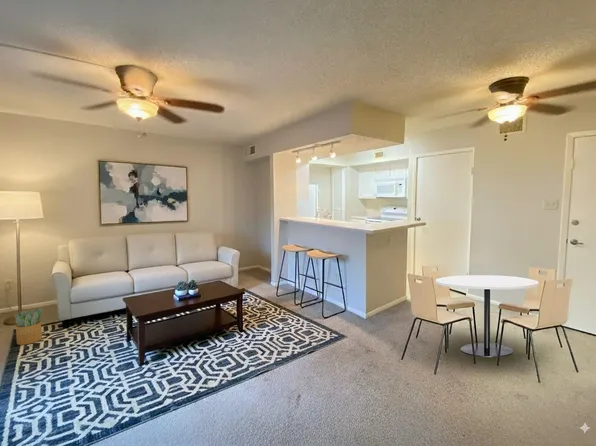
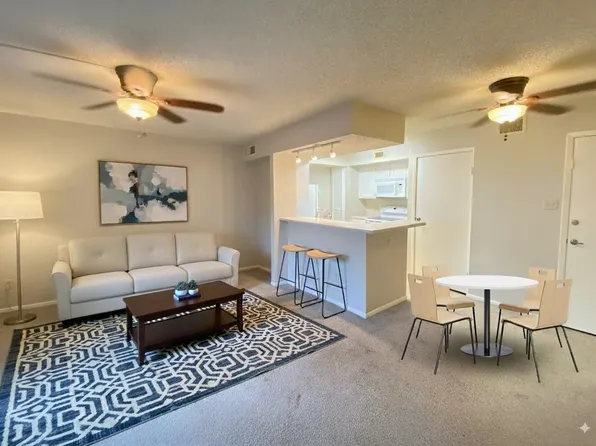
- potted plant (30, 325)
